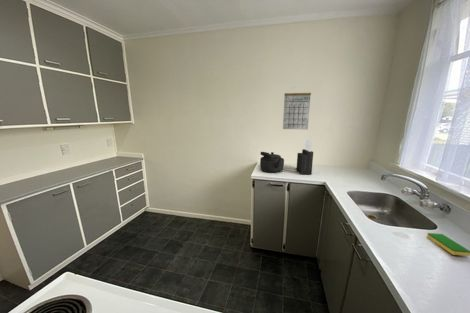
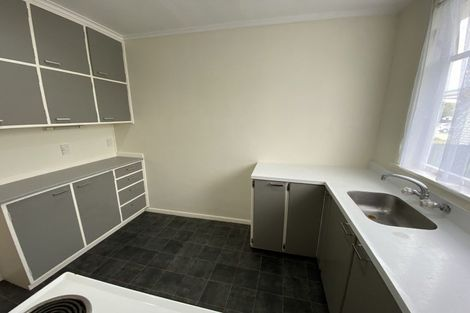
- calendar (296, 107)
- dish sponge (447, 243)
- knife block (303, 155)
- kettle (271, 161)
